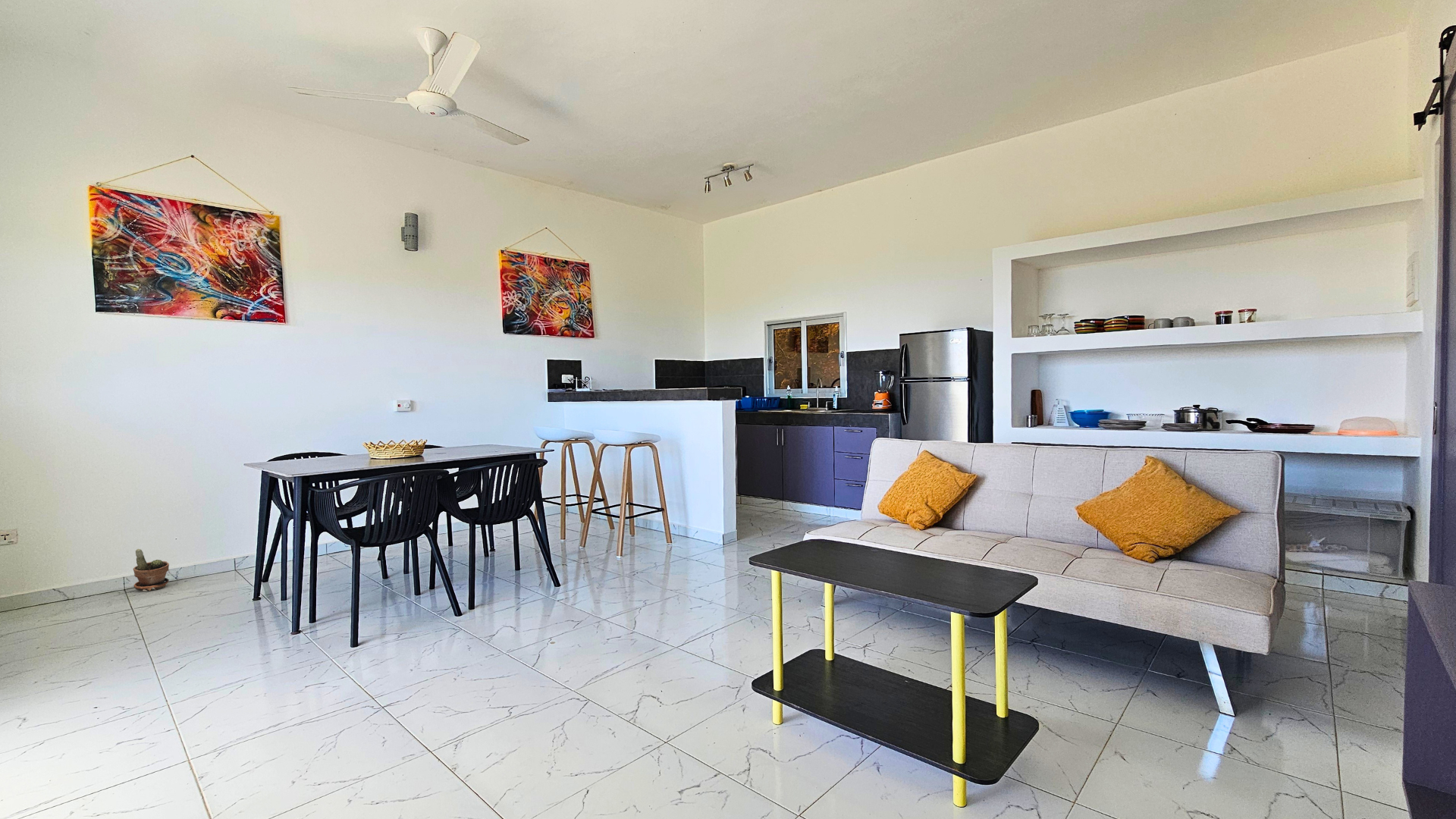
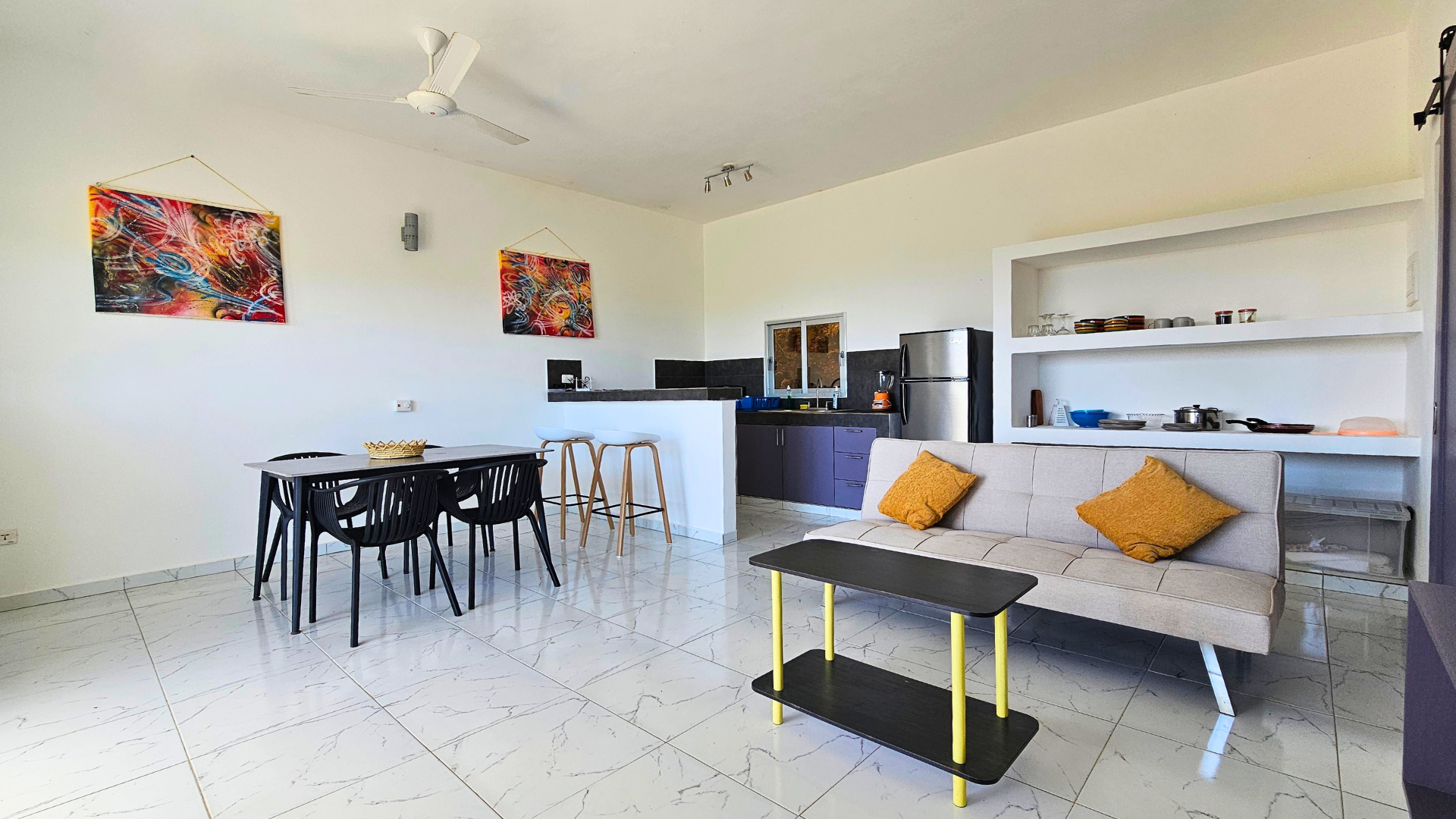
- potted plant (151, 567)
